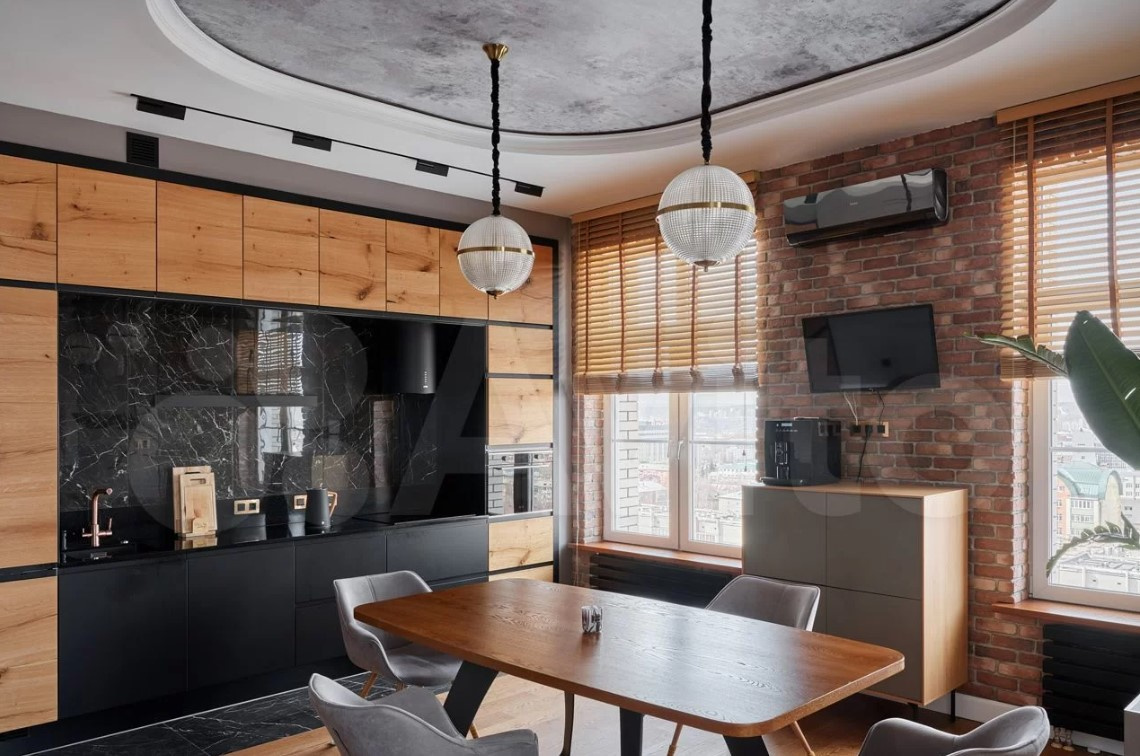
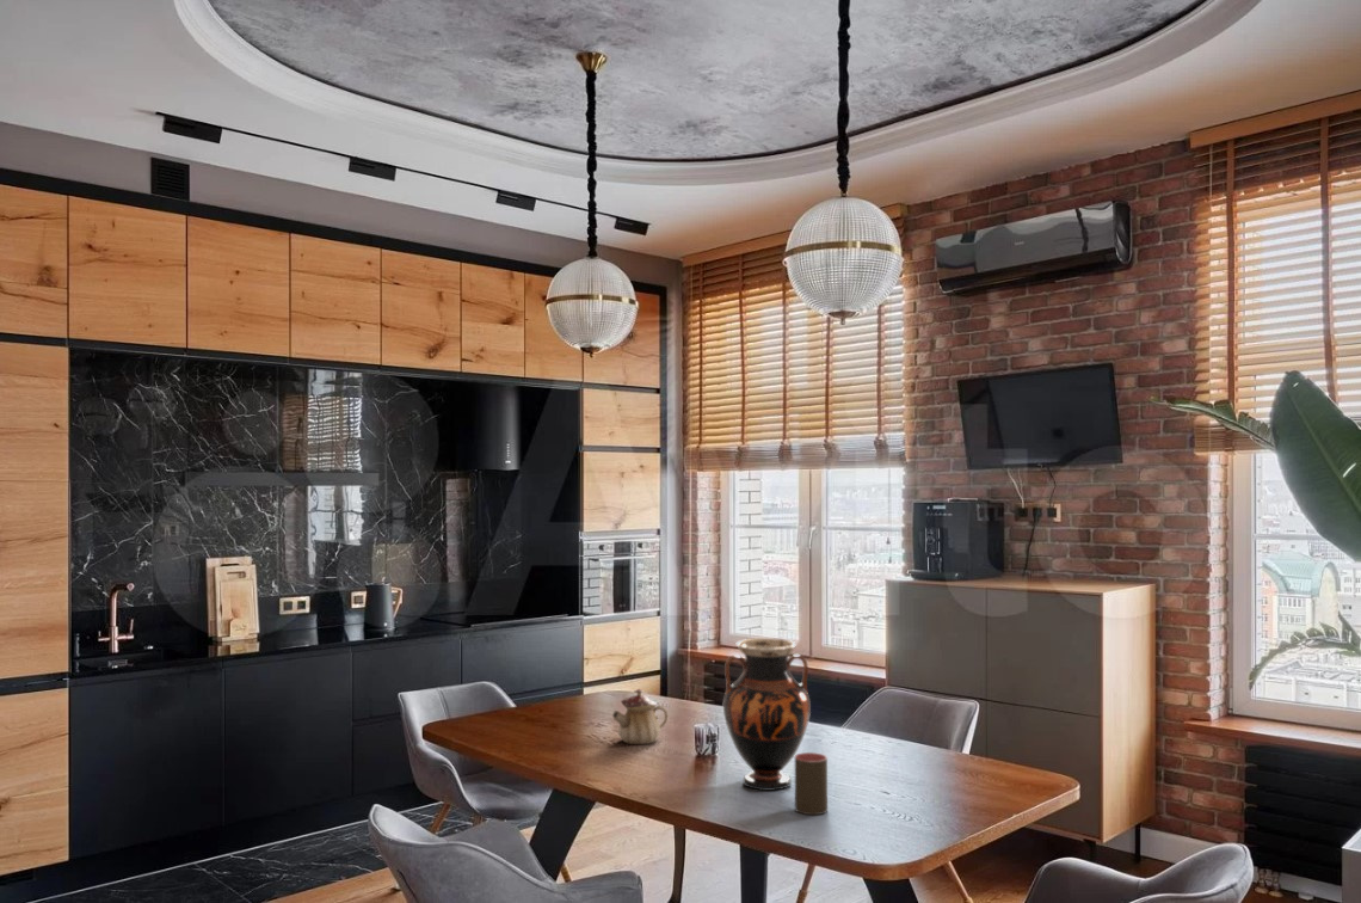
+ teapot (641, 713)
+ vase (766, 713)
+ cup (811, 782)
